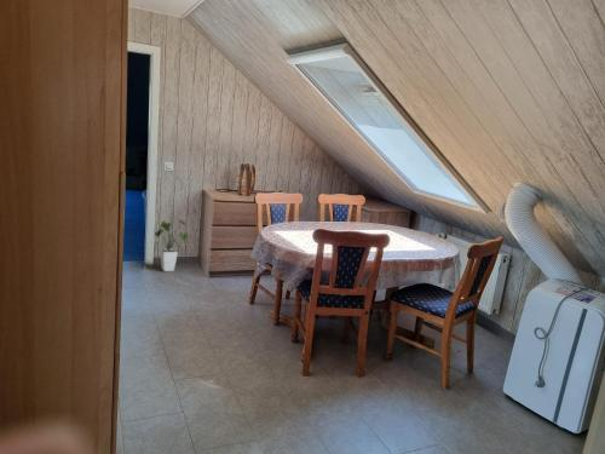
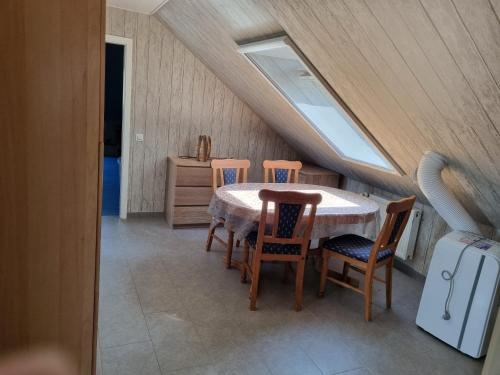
- house plant (172, 245)
